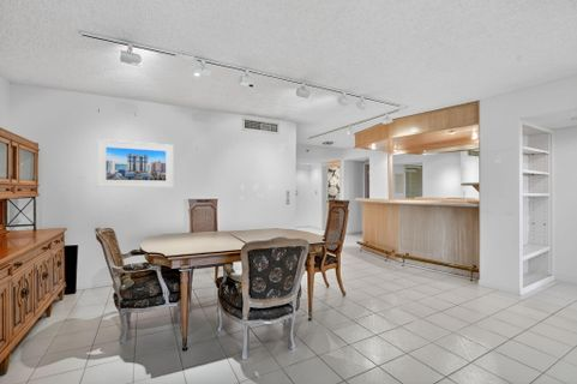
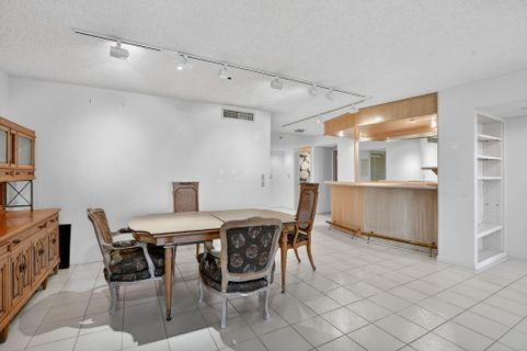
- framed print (137, 164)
